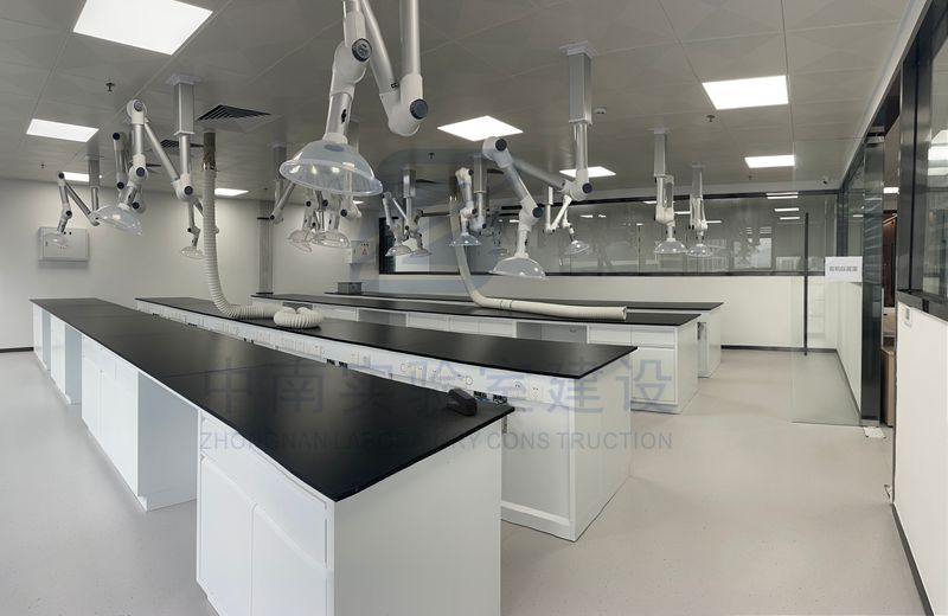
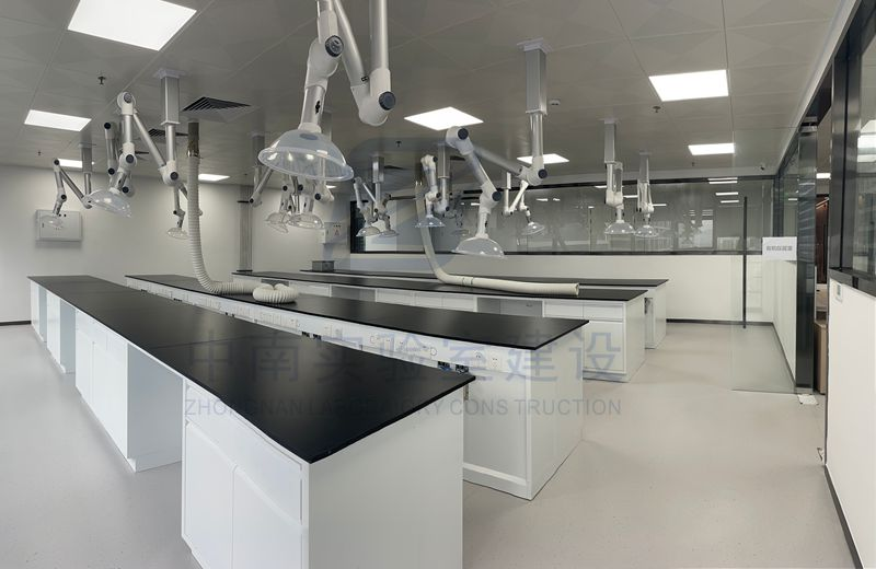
- stapler (461, 399)
